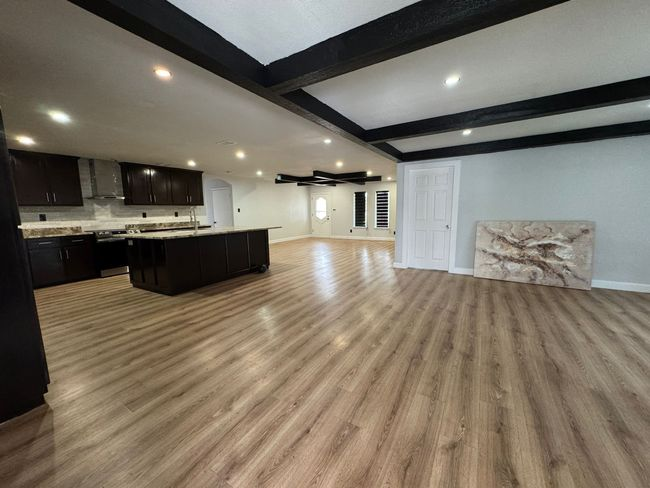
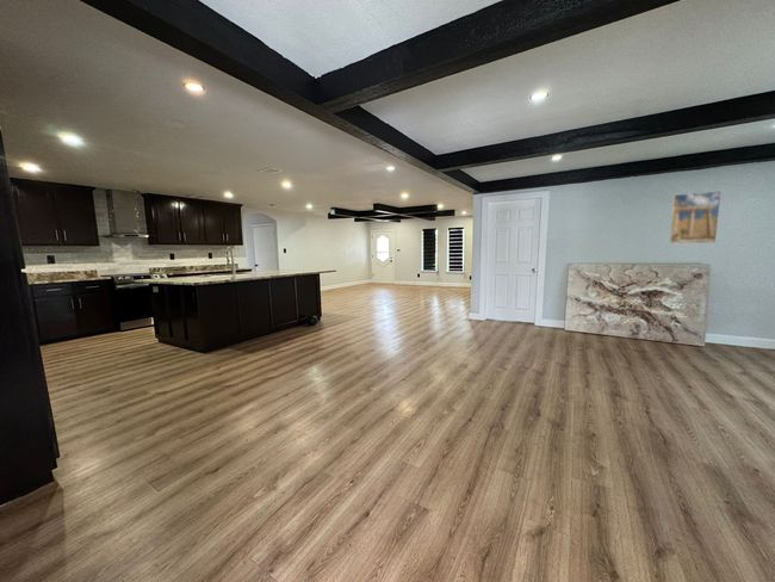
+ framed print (694, 218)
